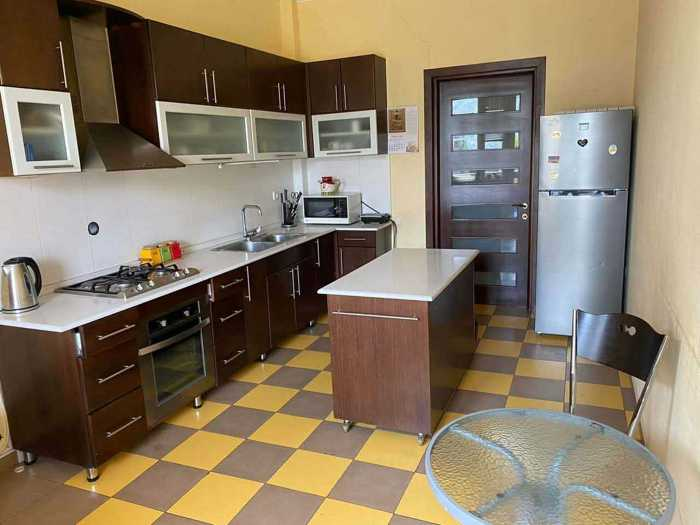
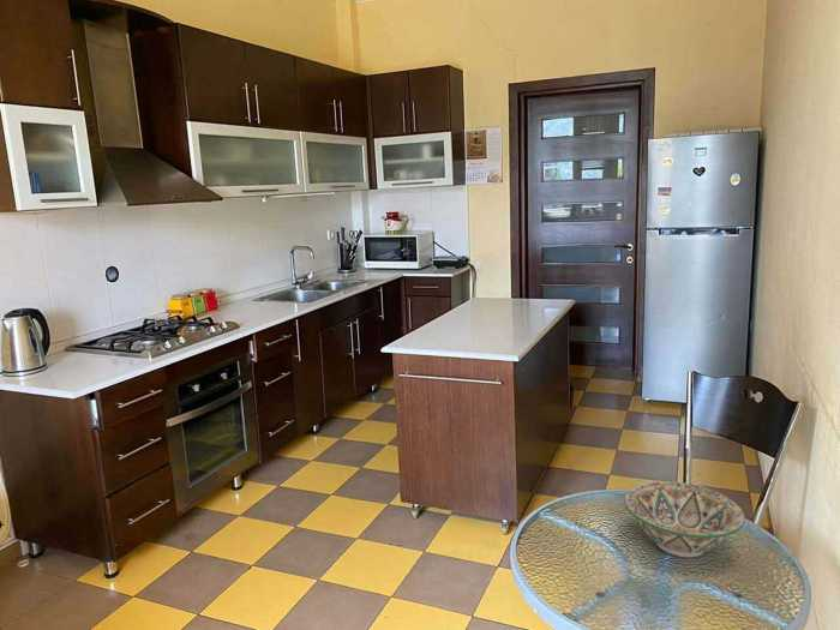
+ decorative bowl (682, 524)
